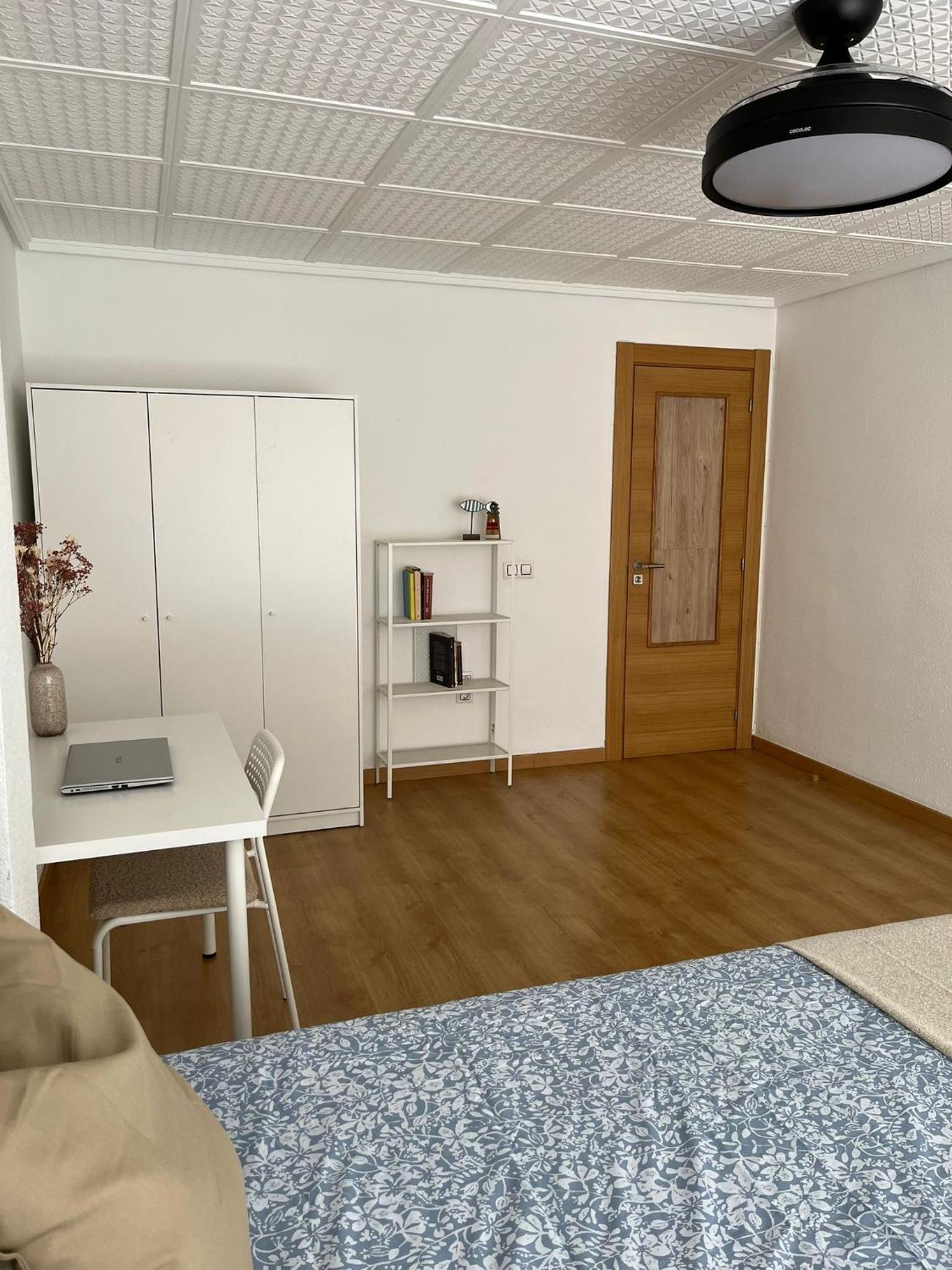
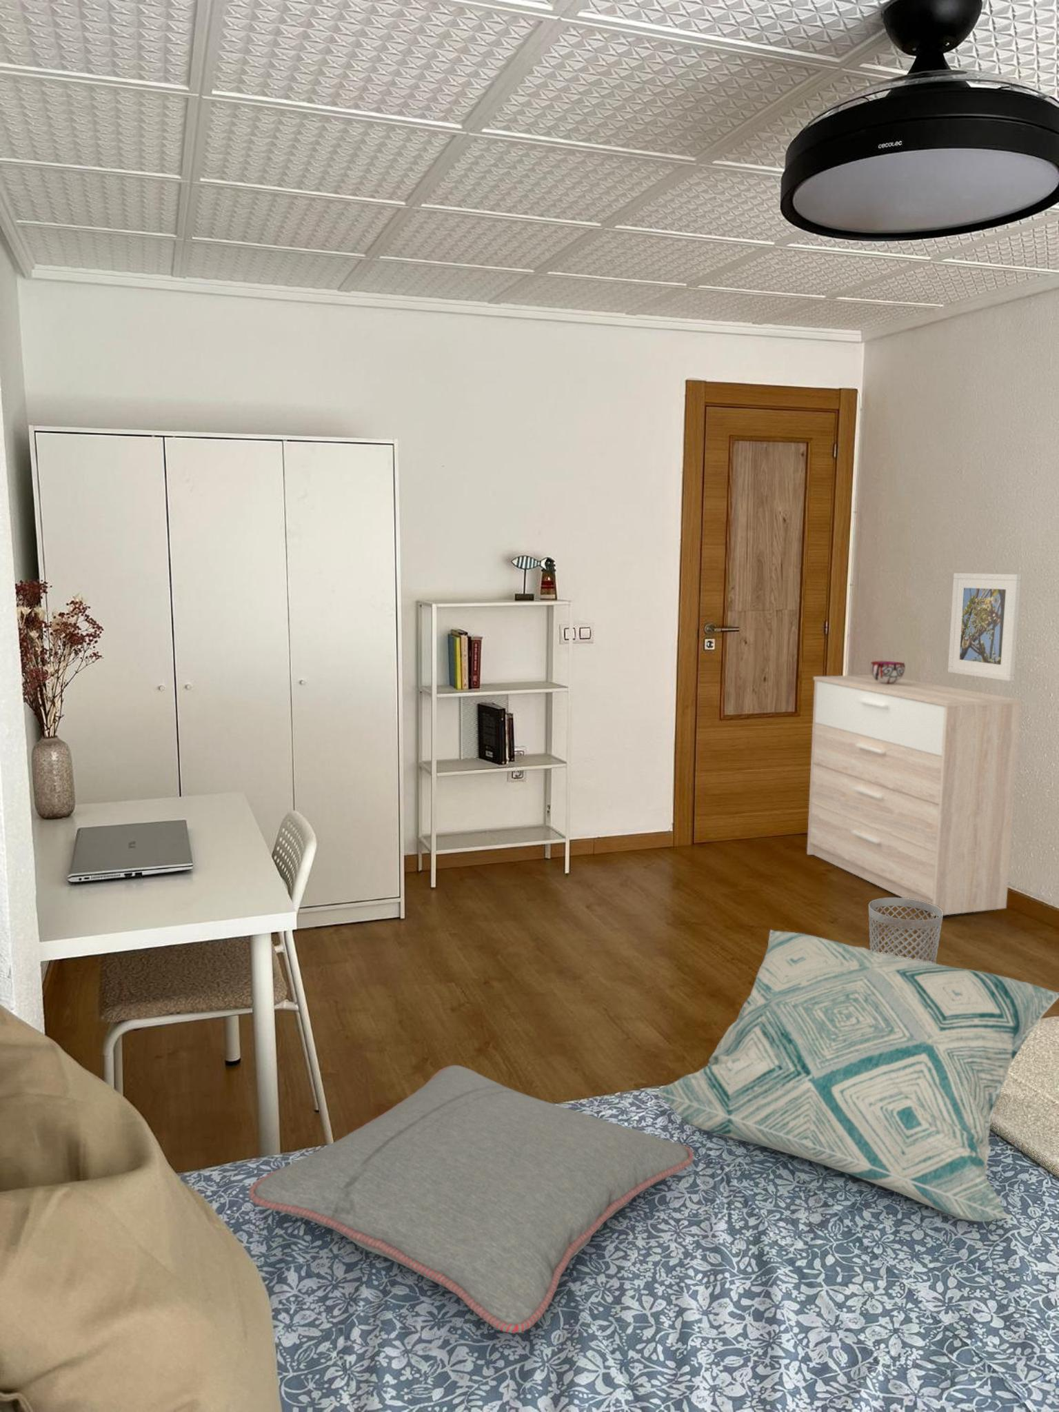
+ pillow (478, 1172)
+ decorative bowl (887, 673)
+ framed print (982, 625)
+ wastebasket (902, 951)
+ sideboard (902, 785)
+ decorative pillow (864, 1053)
